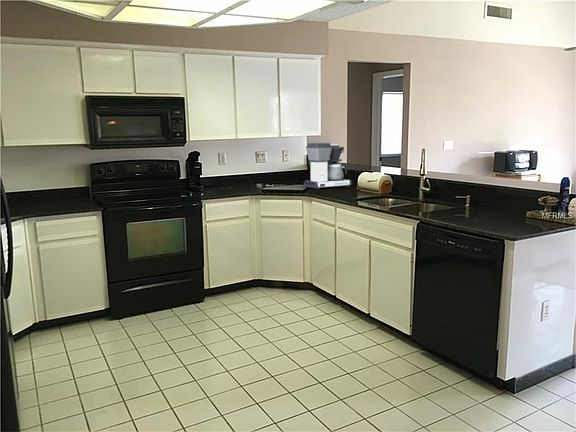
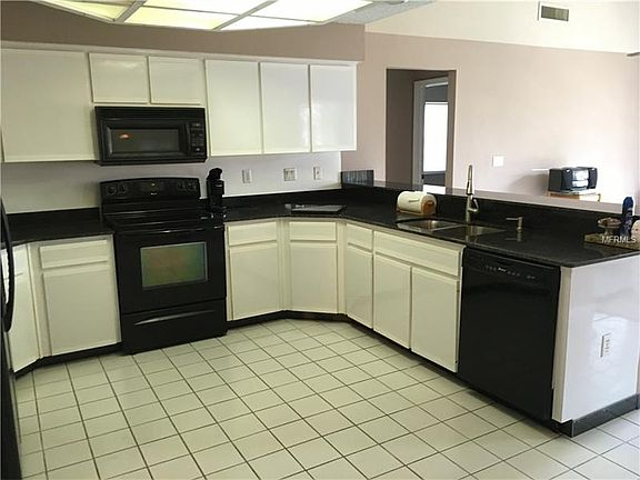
- coffee maker (329, 165)
